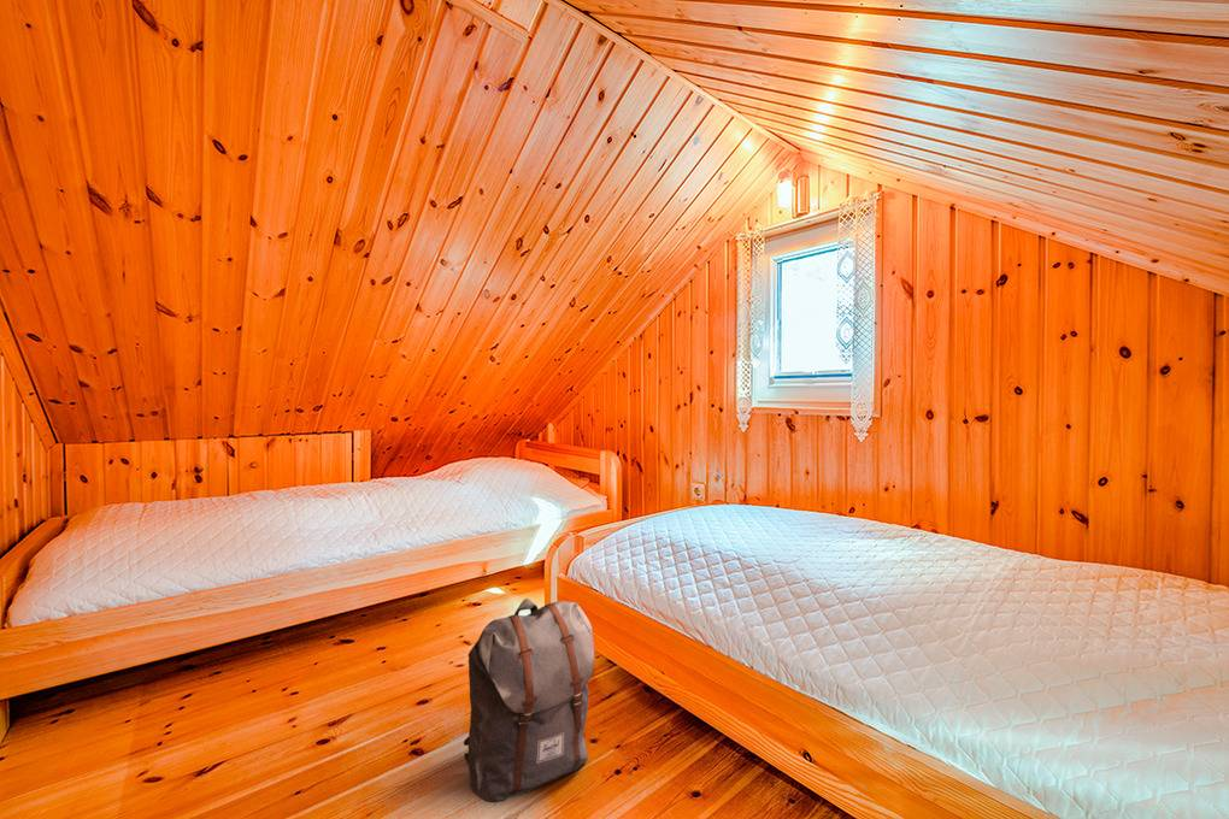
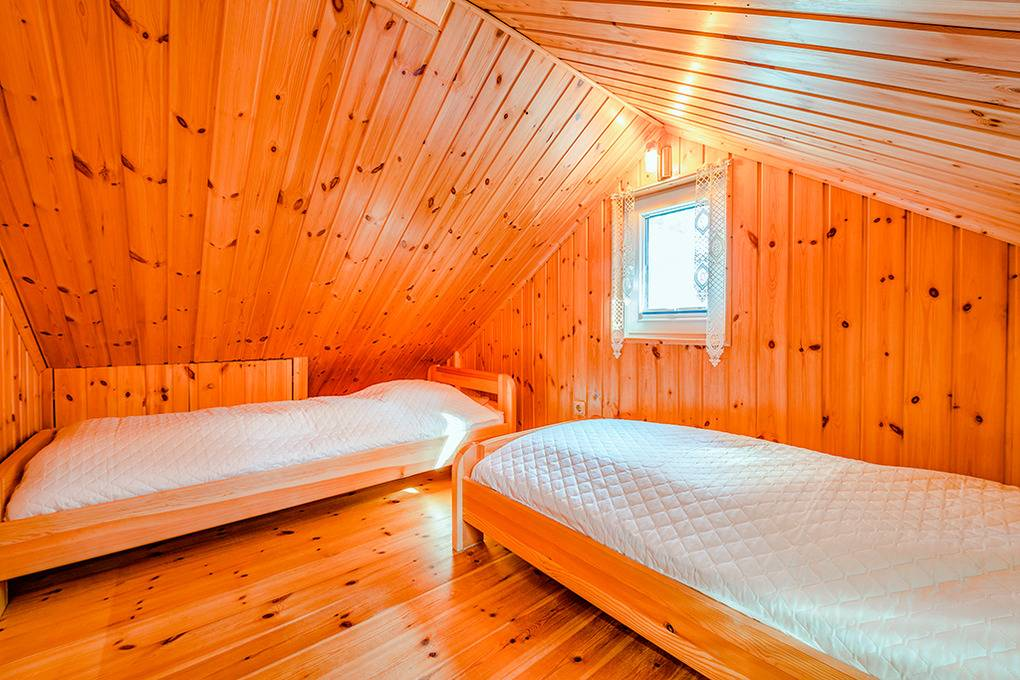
- backpack (529, 683)
